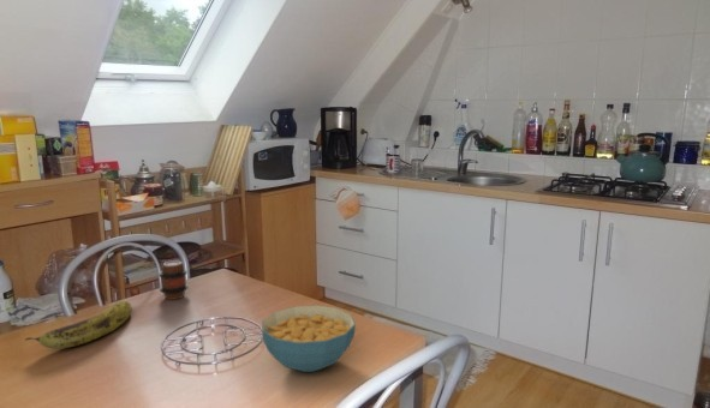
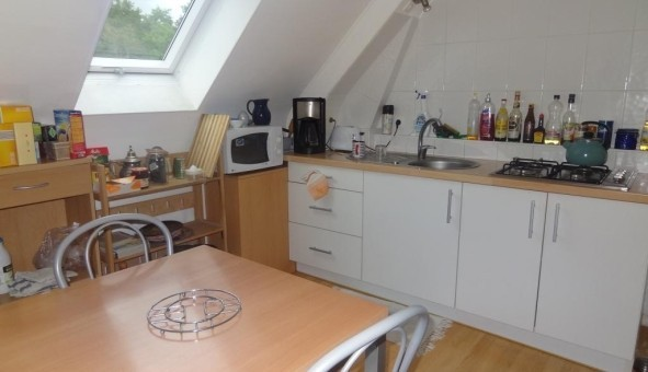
- cereal bowl (309, 343)
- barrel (173, 280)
- fruit (85, 322)
